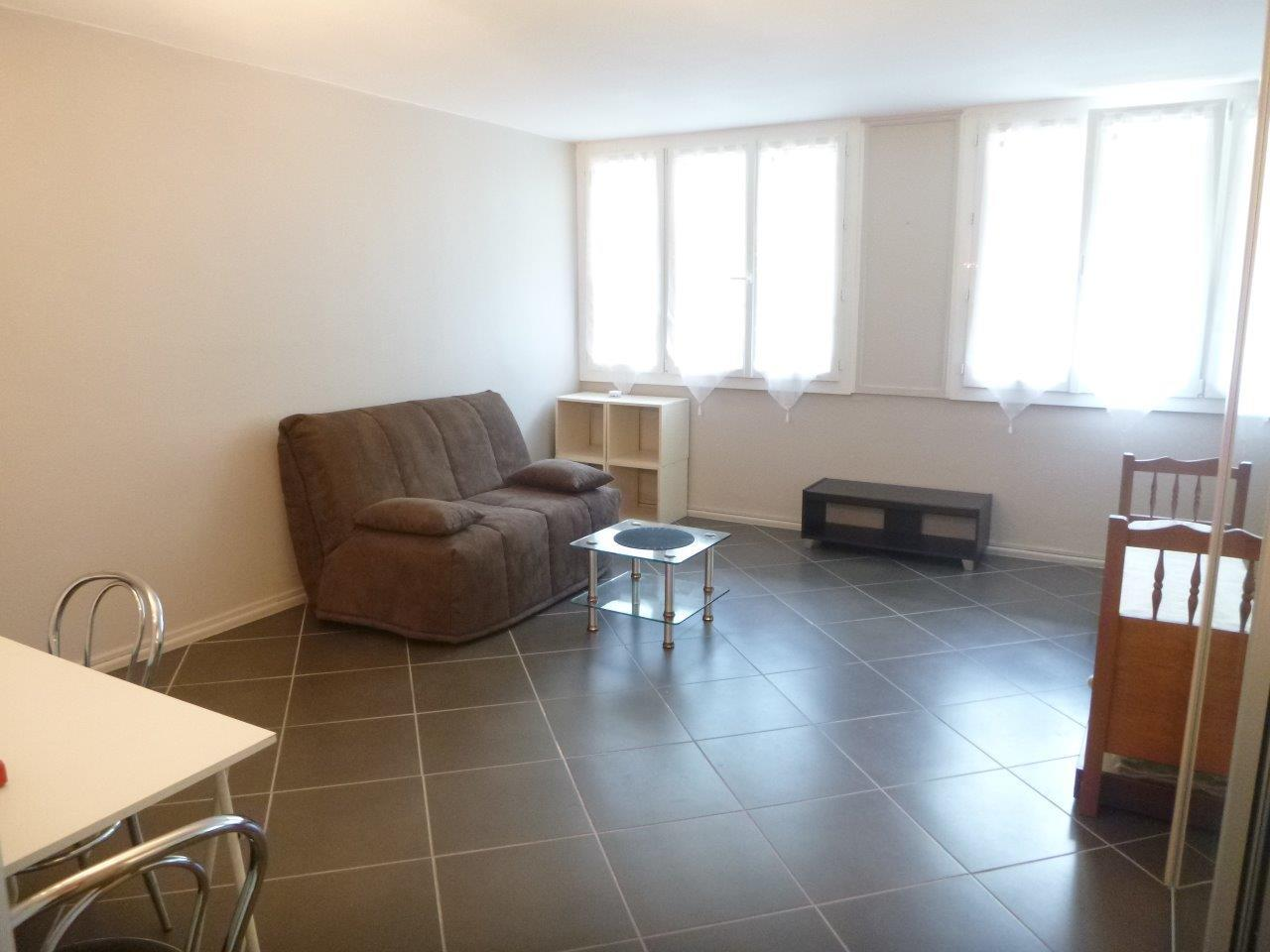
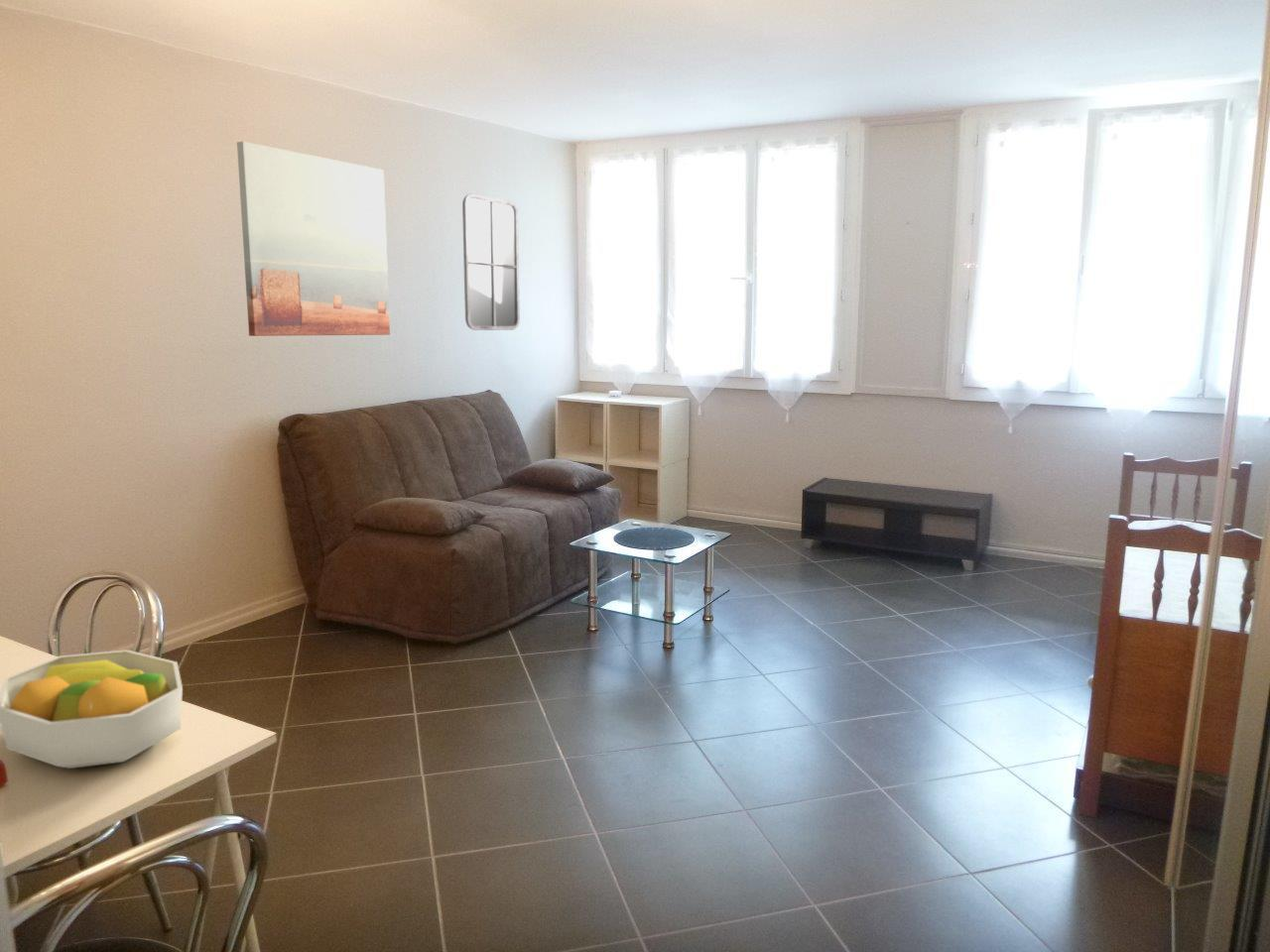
+ fruit bowl (93, 698)
+ wall art (319, 247)
+ home mirror (491, 264)
